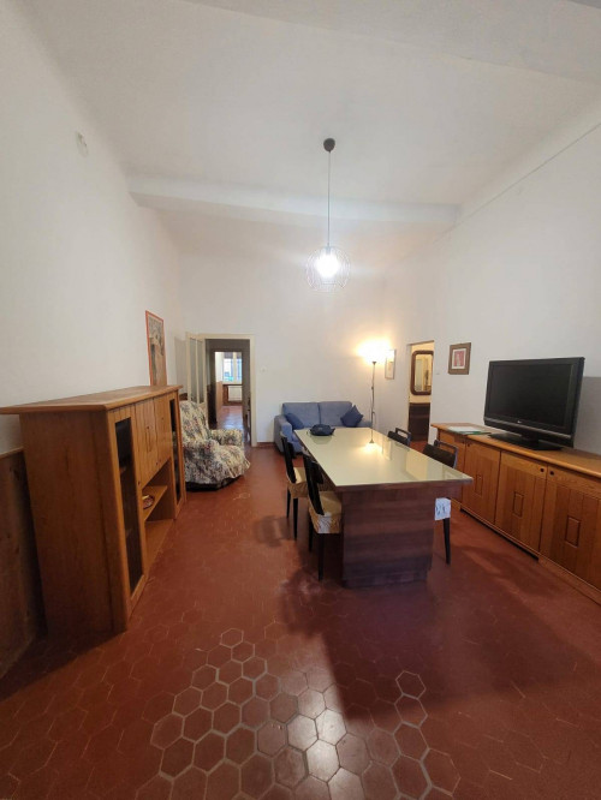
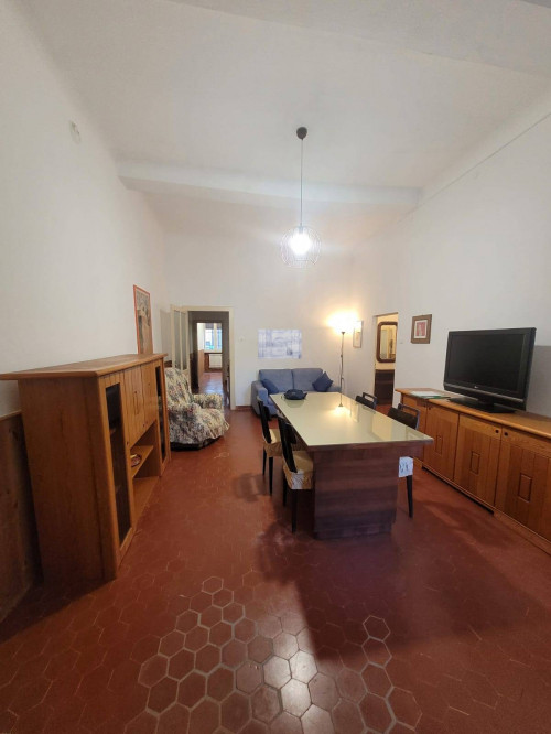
+ wall art (279, 344)
